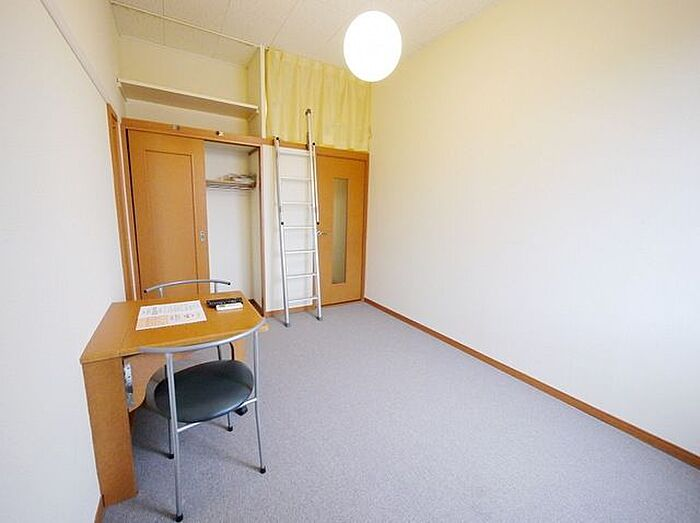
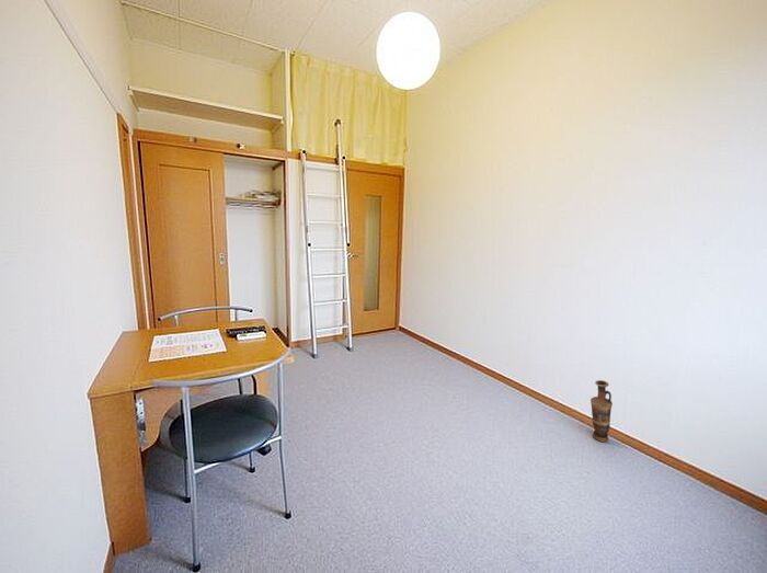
+ vase (600, 411)
